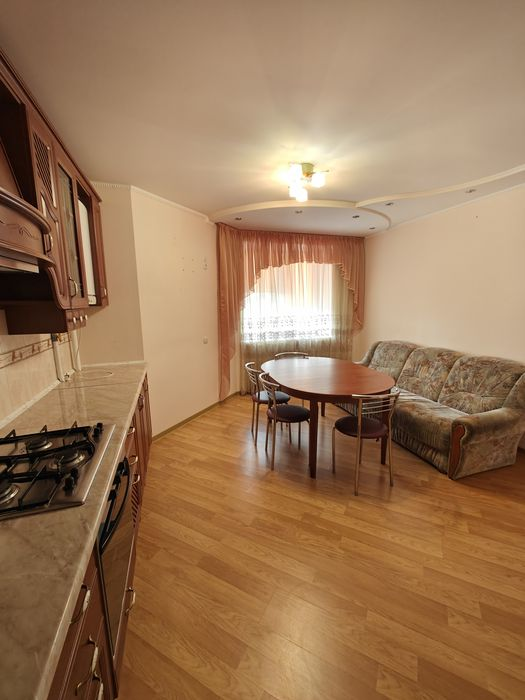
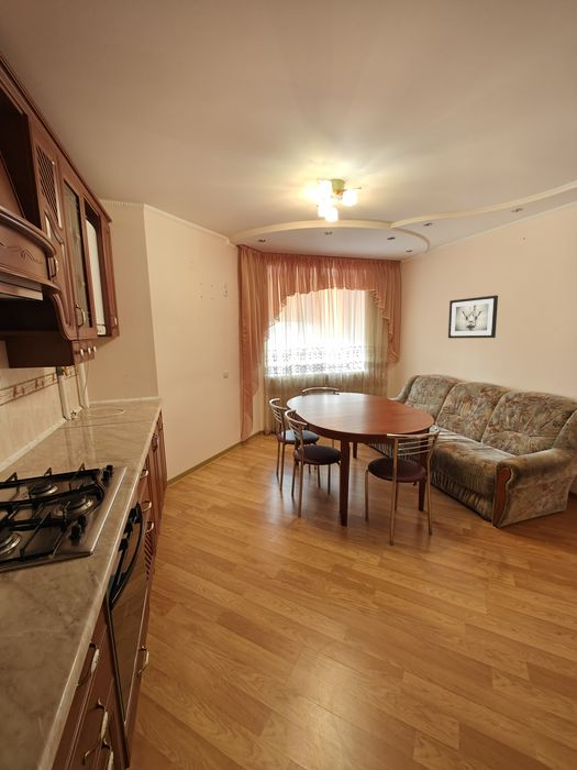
+ wall art (470, 318)
